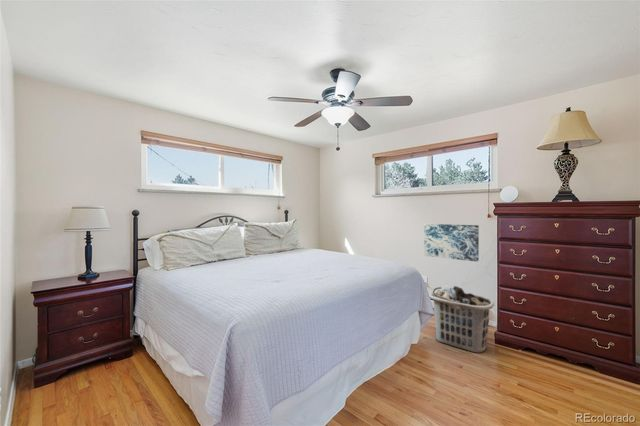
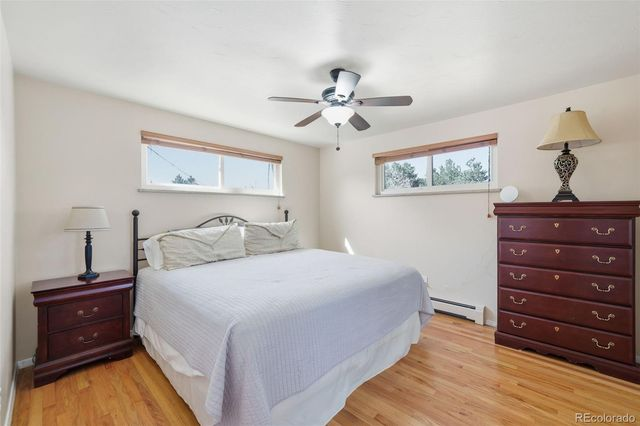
- clothes hamper (460, 315)
- wall art (449, 241)
